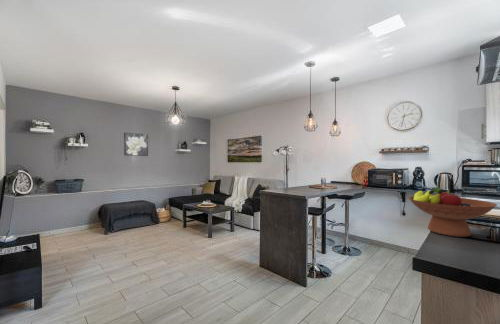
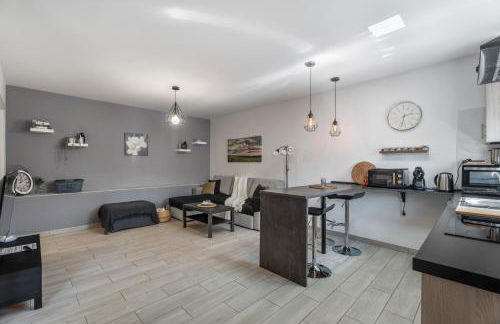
- fruit bowl (448, 210)
